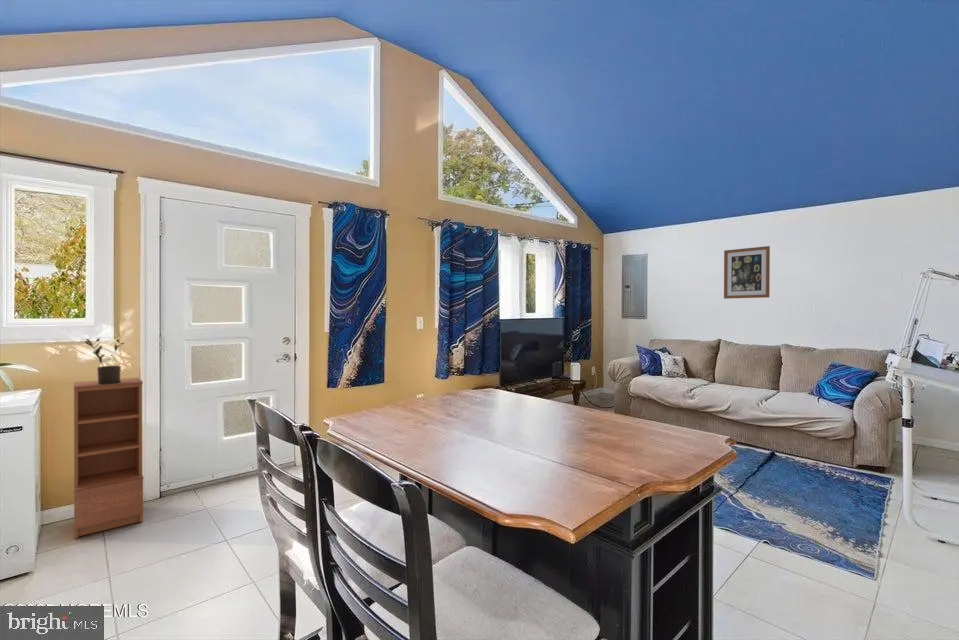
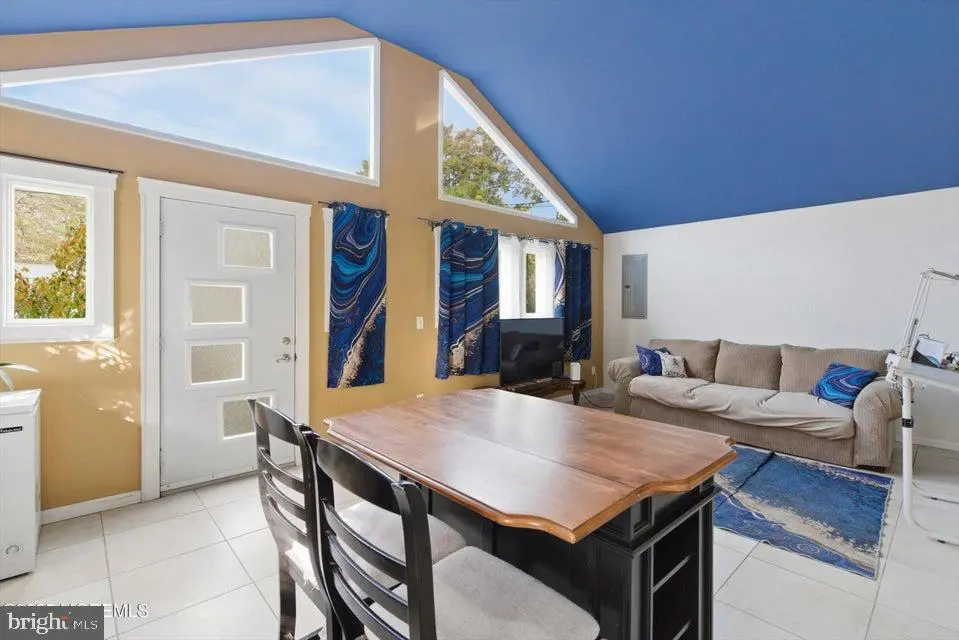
- wall art (746, 273)
- potted plant (109, 359)
- bookcase (108, 452)
